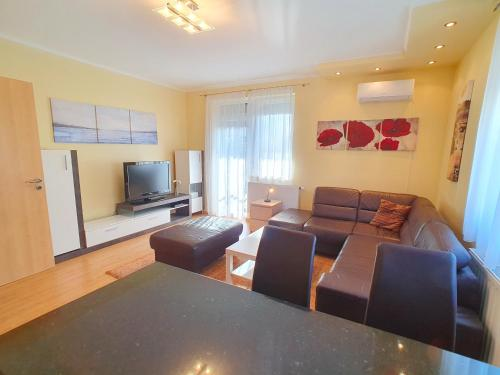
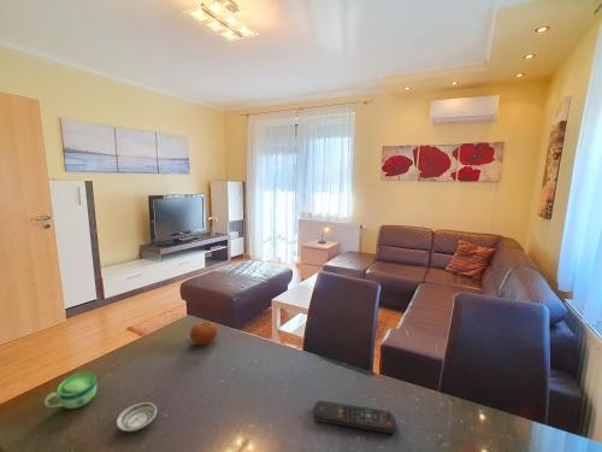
+ saucer (137, 418)
+ cup (72, 394)
+ fruit (203, 333)
+ remote control (353, 416)
